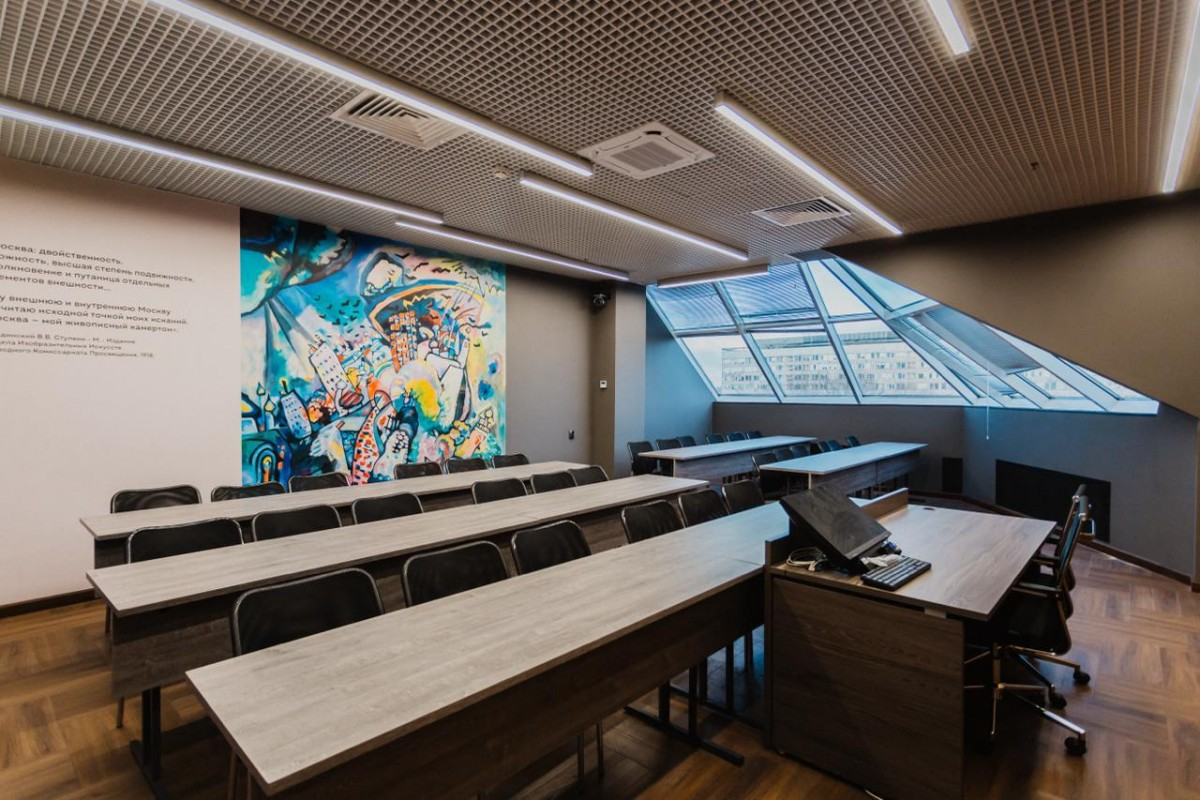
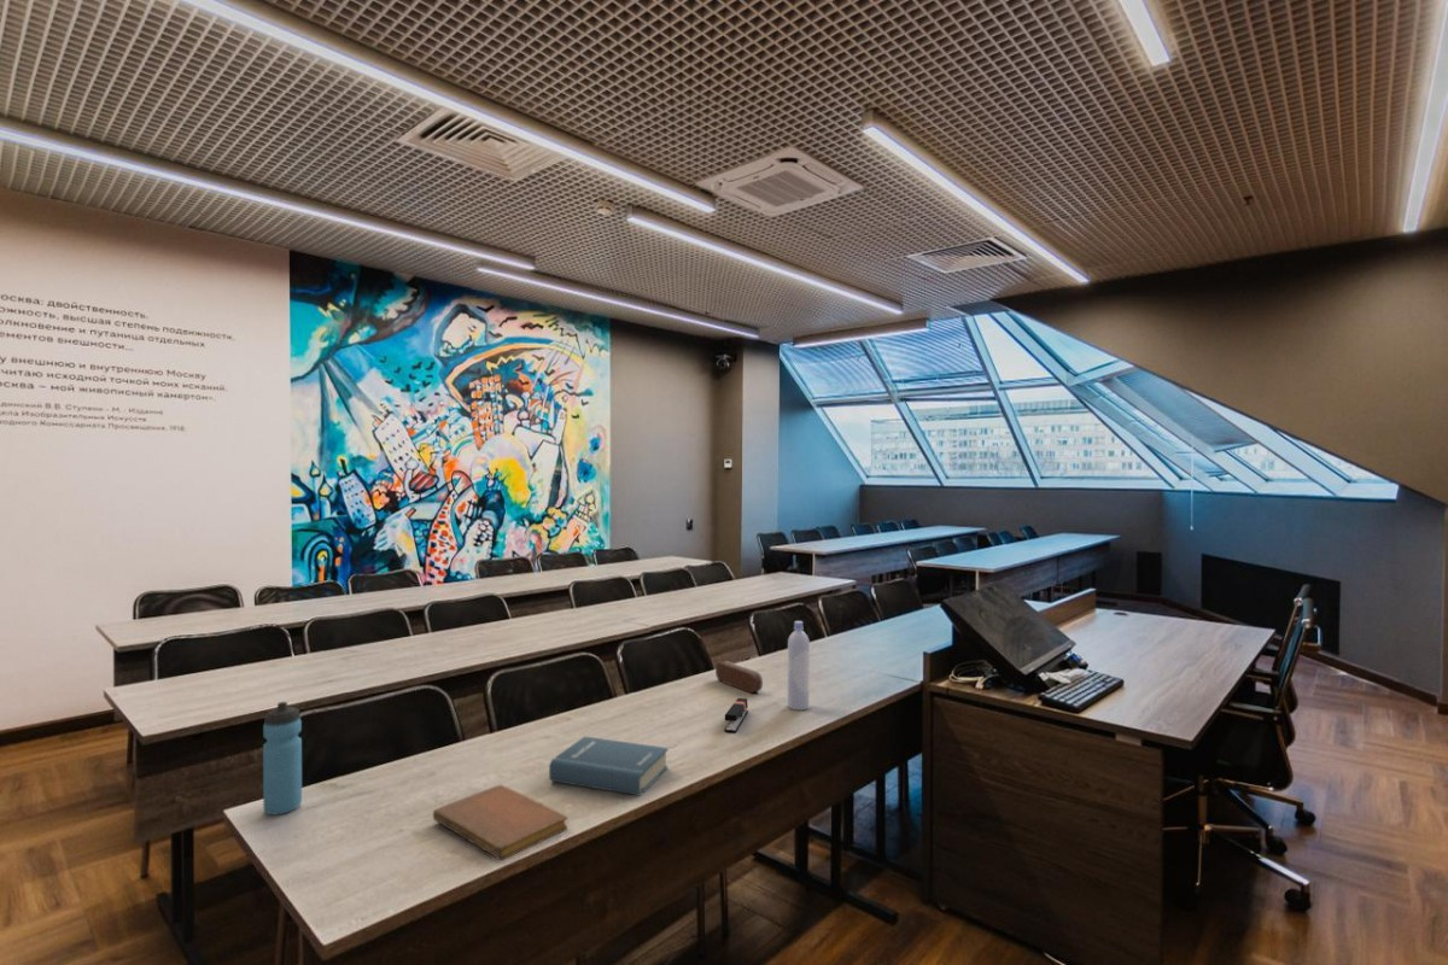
+ notebook (500, 818)
+ water bottle (282, 755)
+ hardback book (609, 765)
+ stapler (736, 713)
+ pencil case (738, 676)
+ bottle (798, 663)
